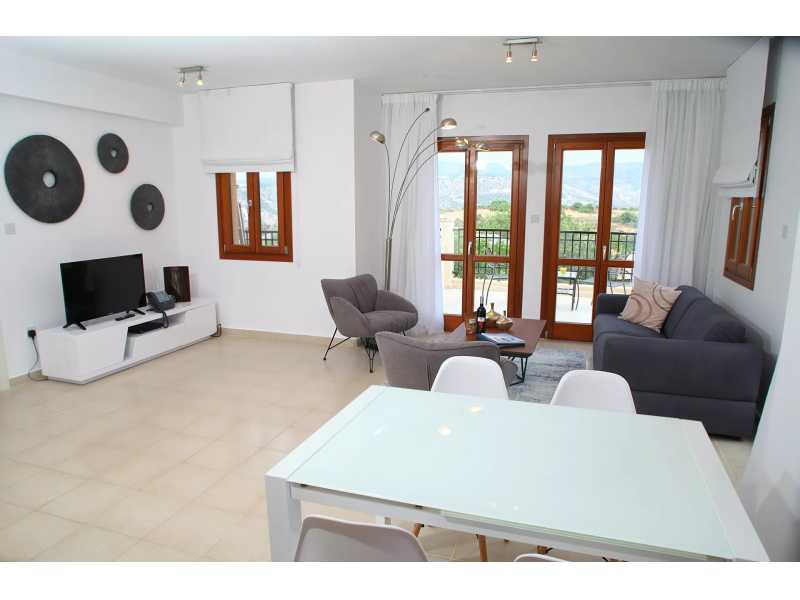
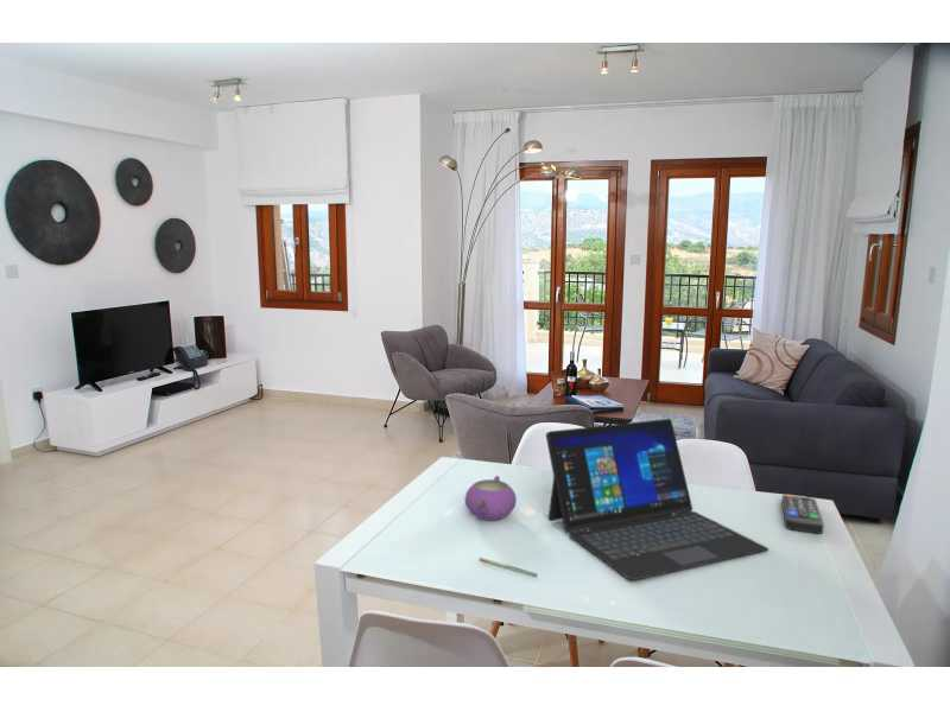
+ remote control (800, 511)
+ teapot (489, 501)
+ laptop (652, 488)
+ pen (507, 566)
